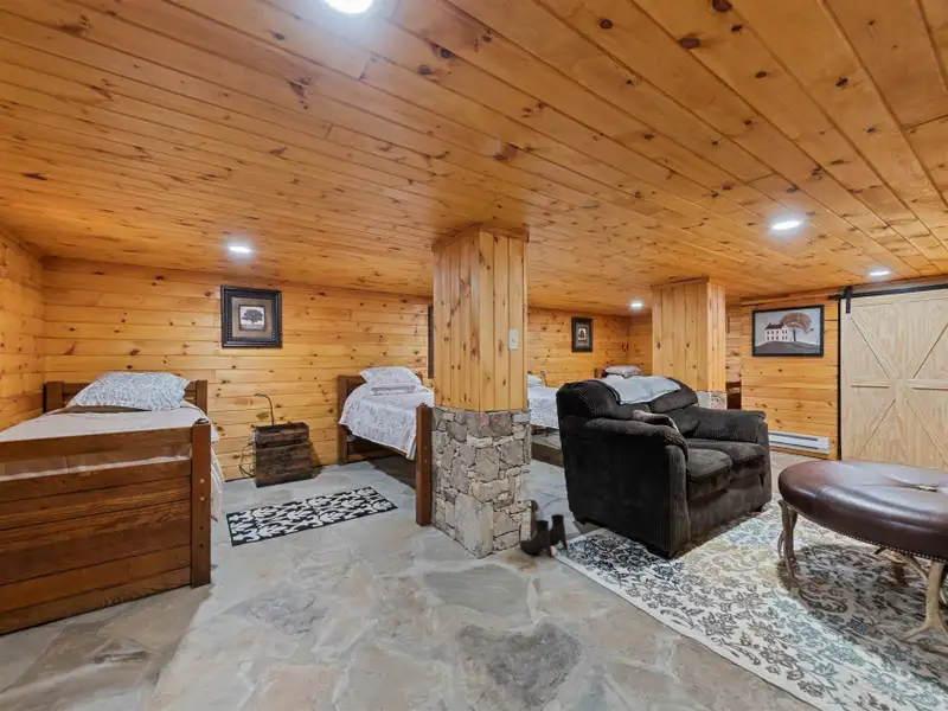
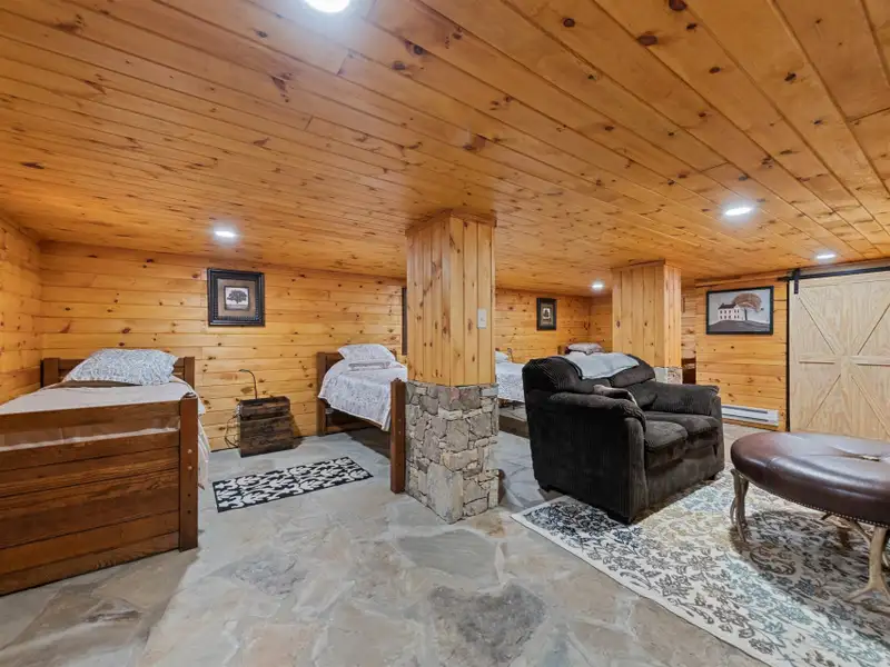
- boots (543, 531)
